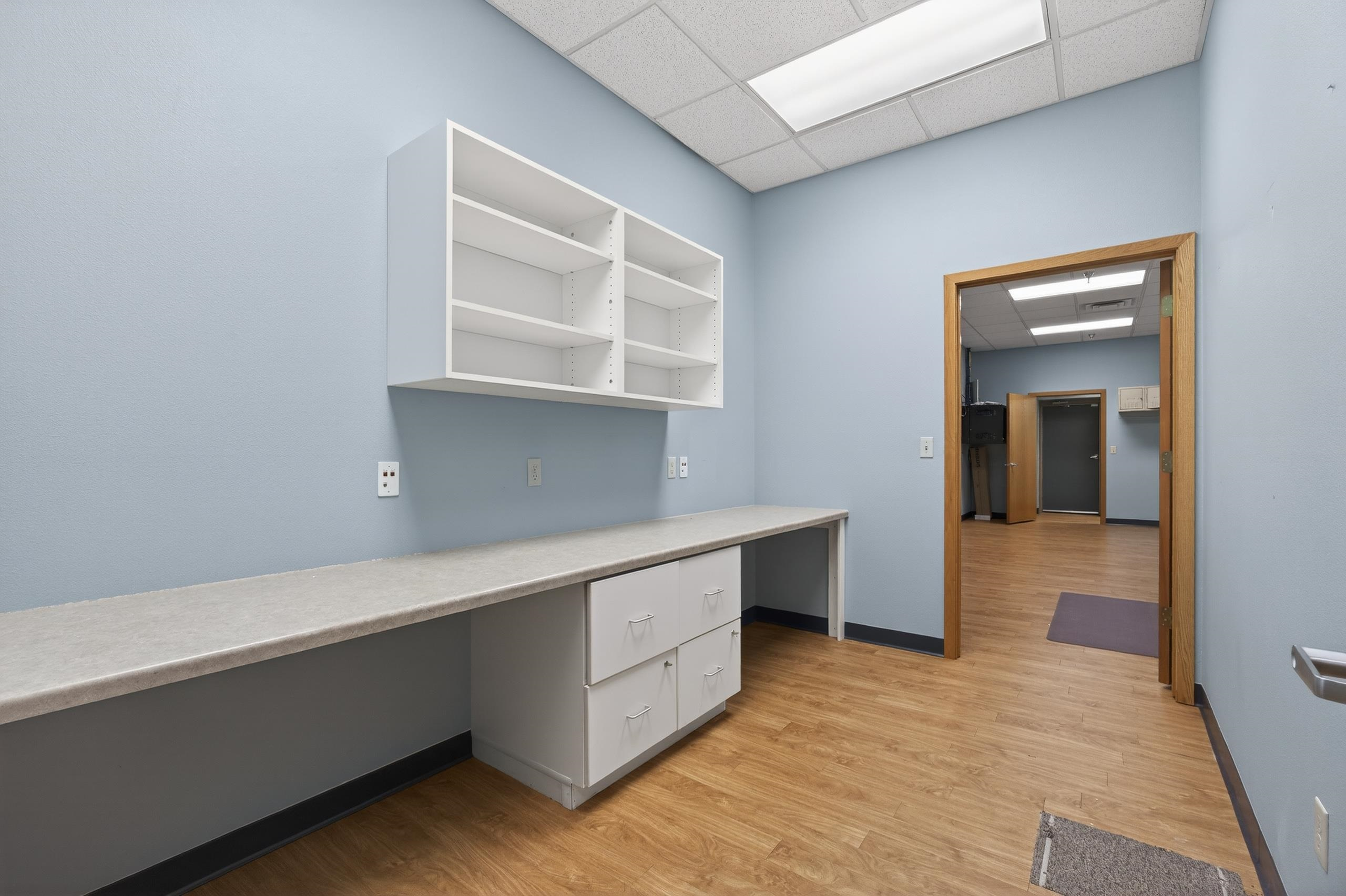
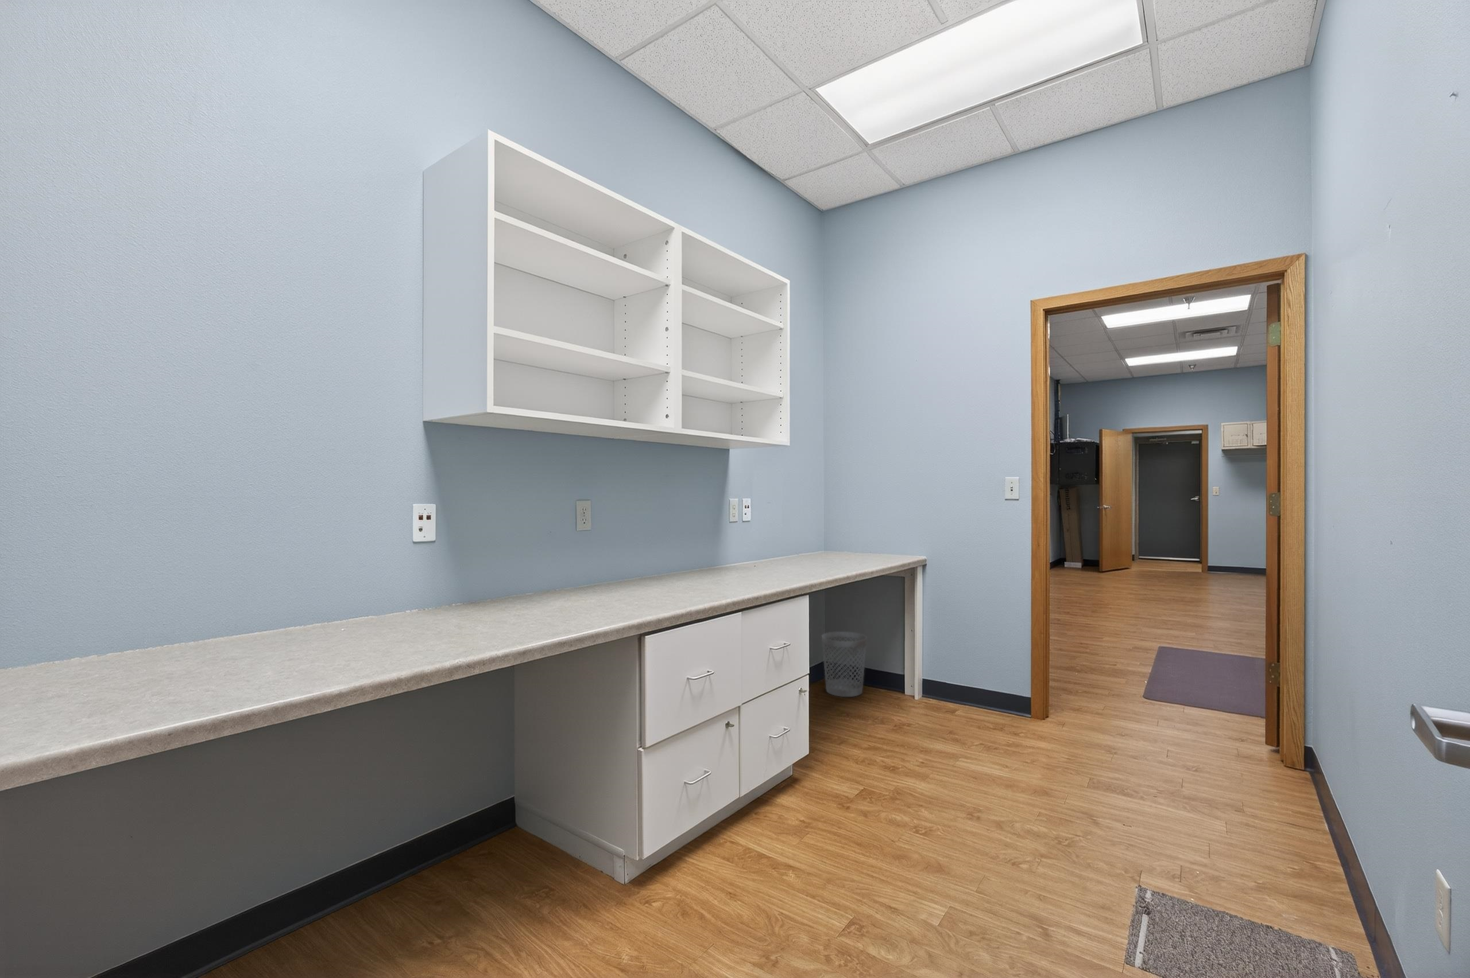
+ wastebasket (844, 664)
